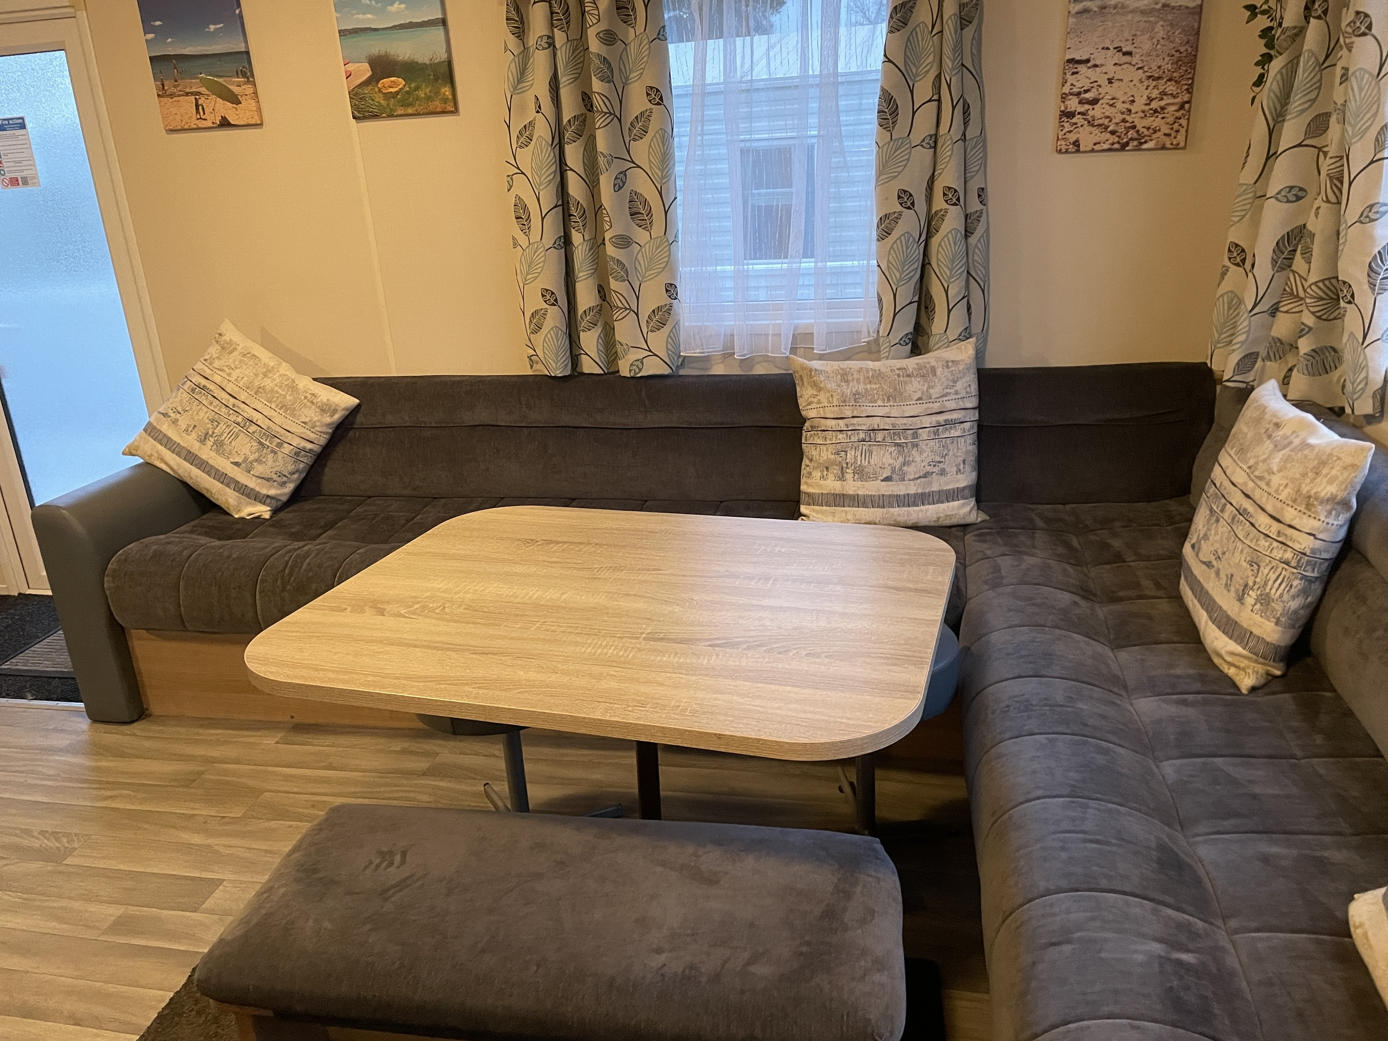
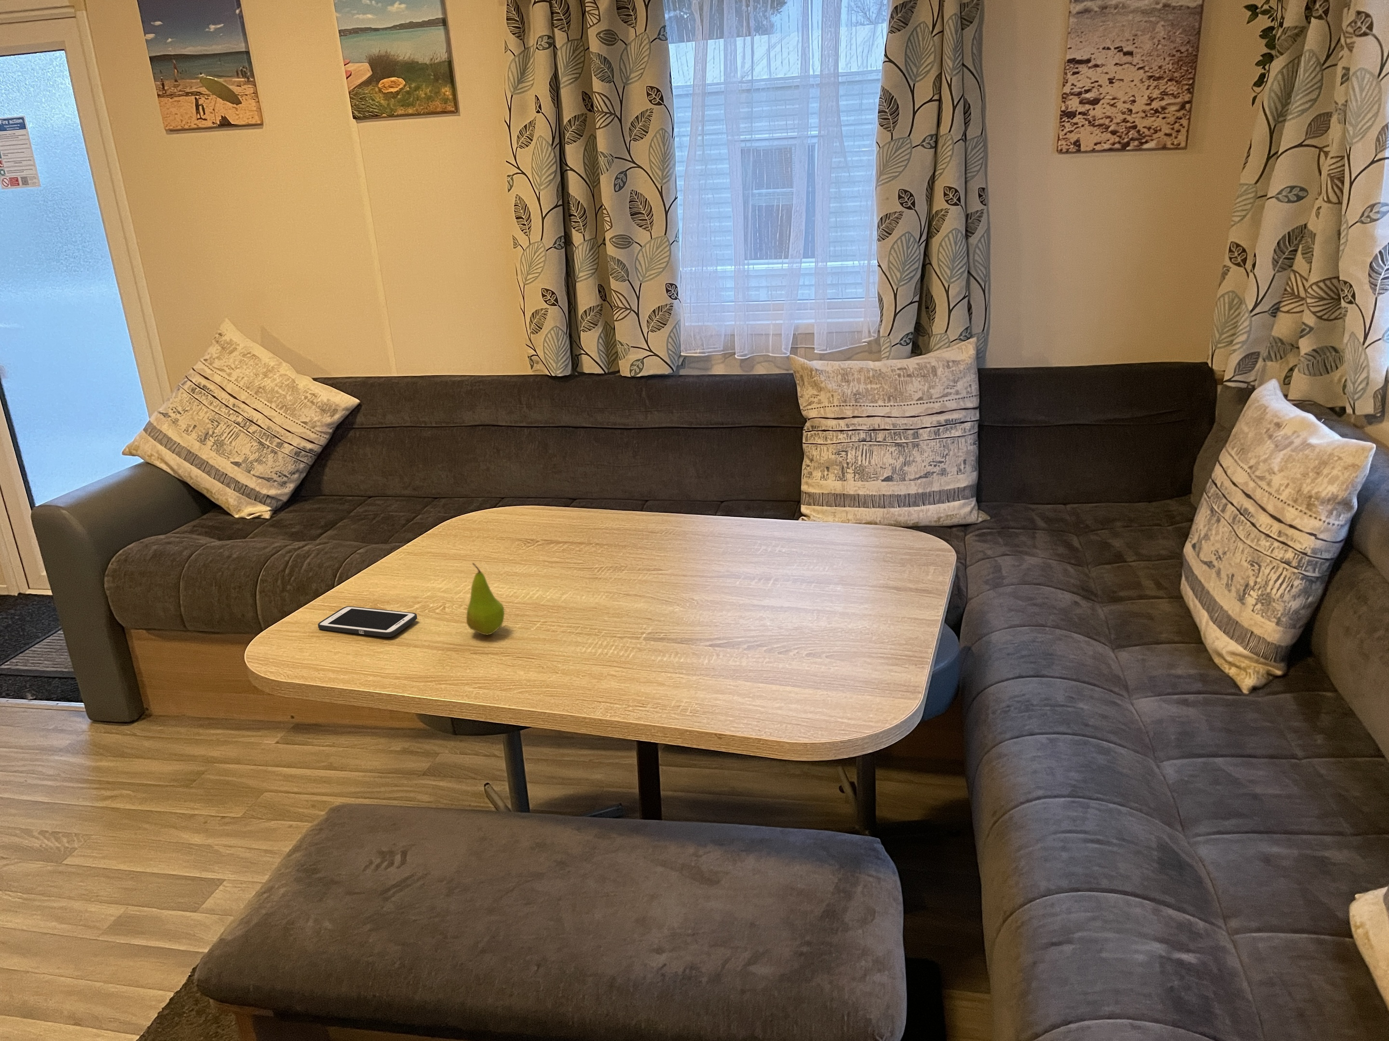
+ cell phone (367, 621)
+ fruit (482, 598)
